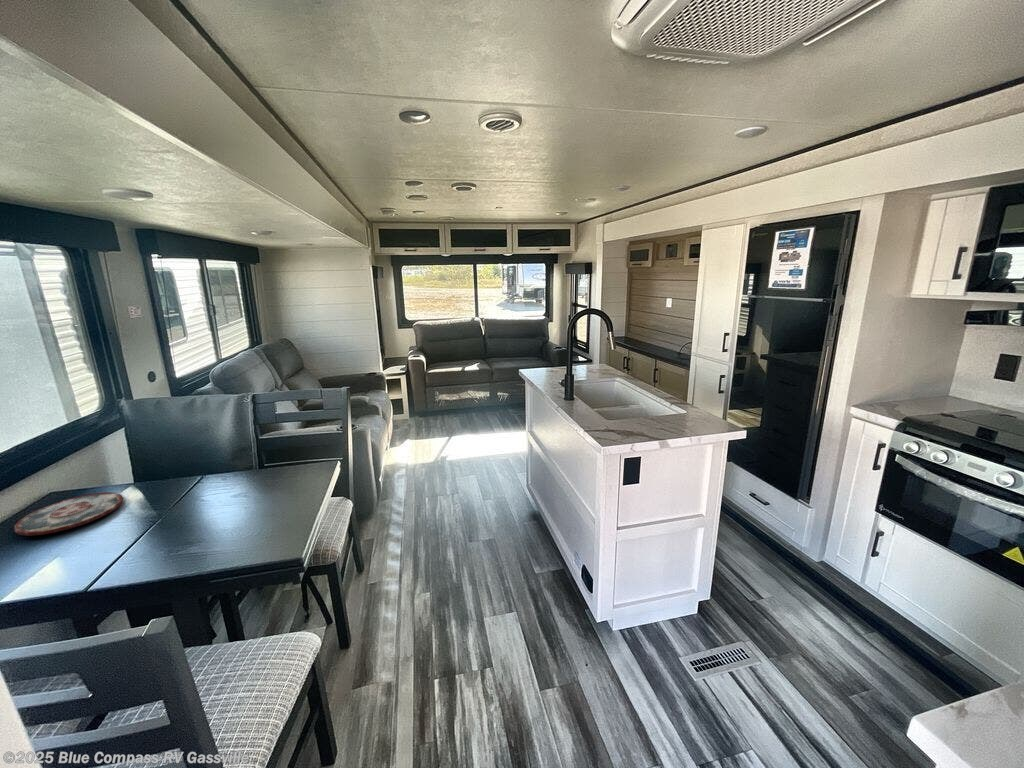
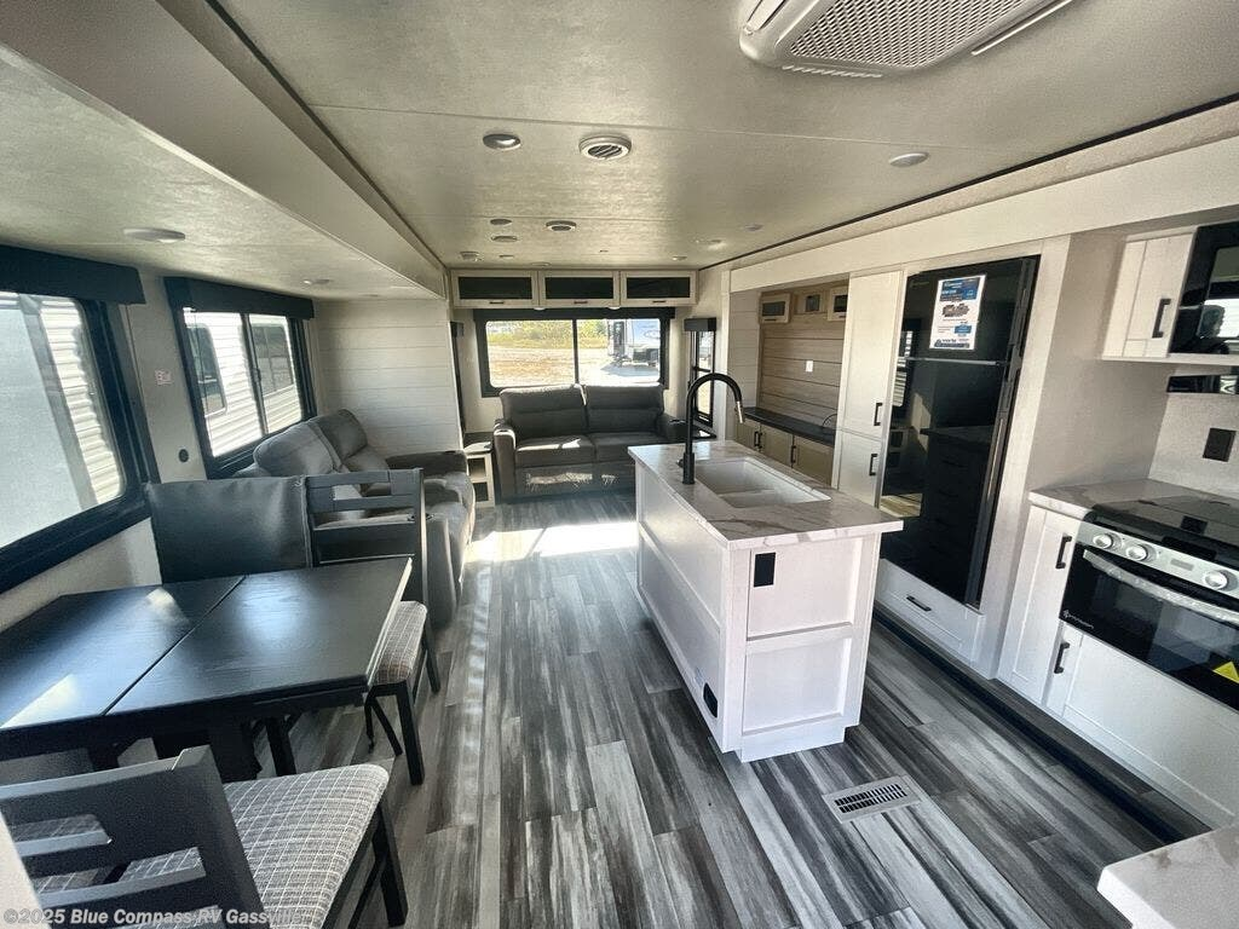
- plate (72, 512)
